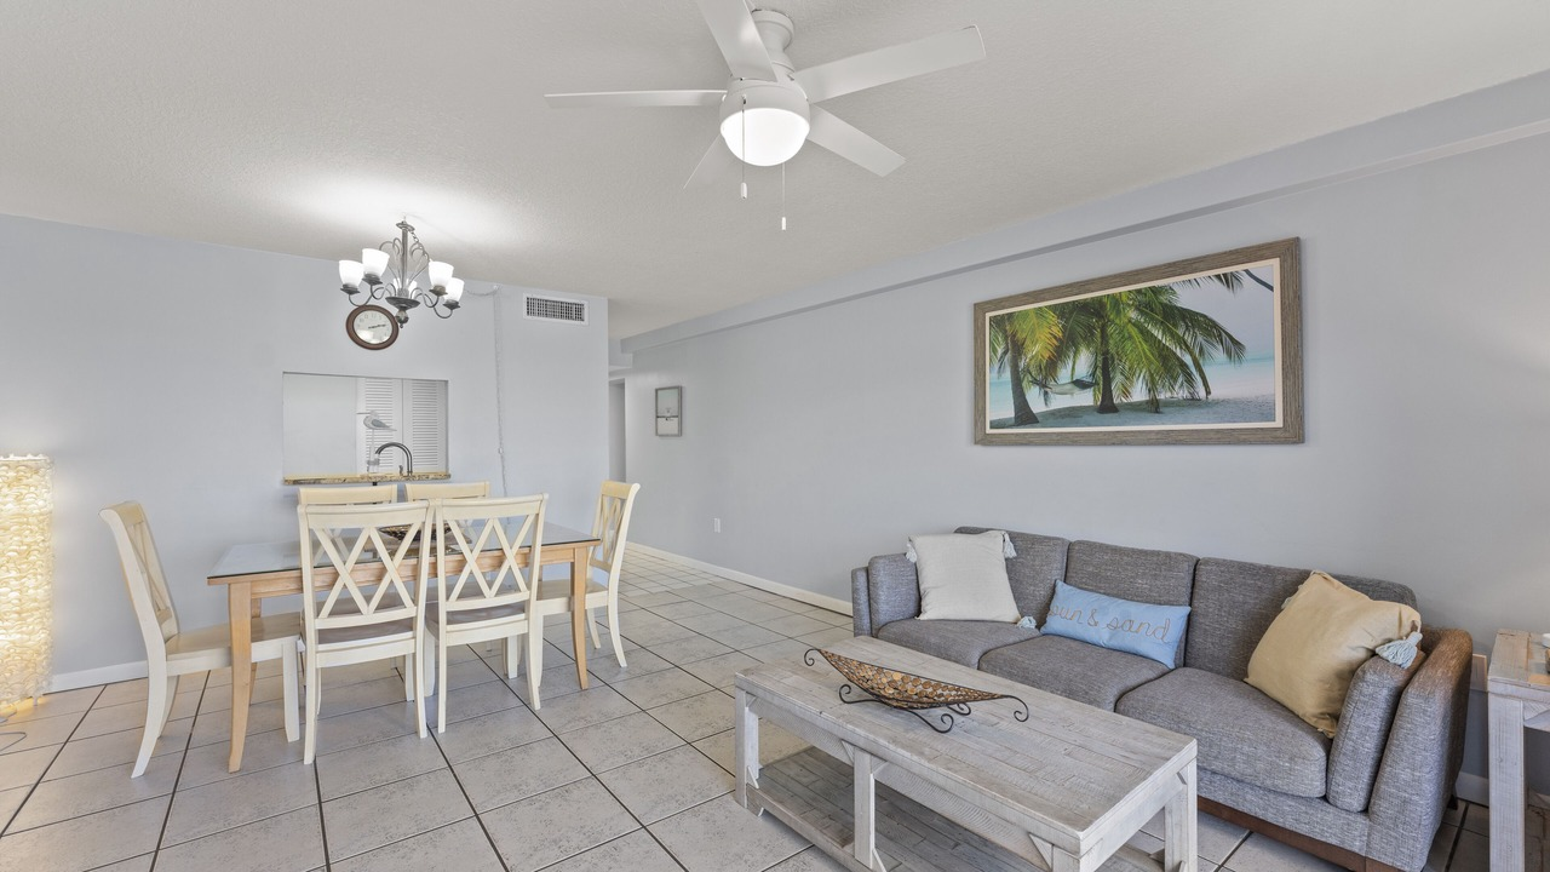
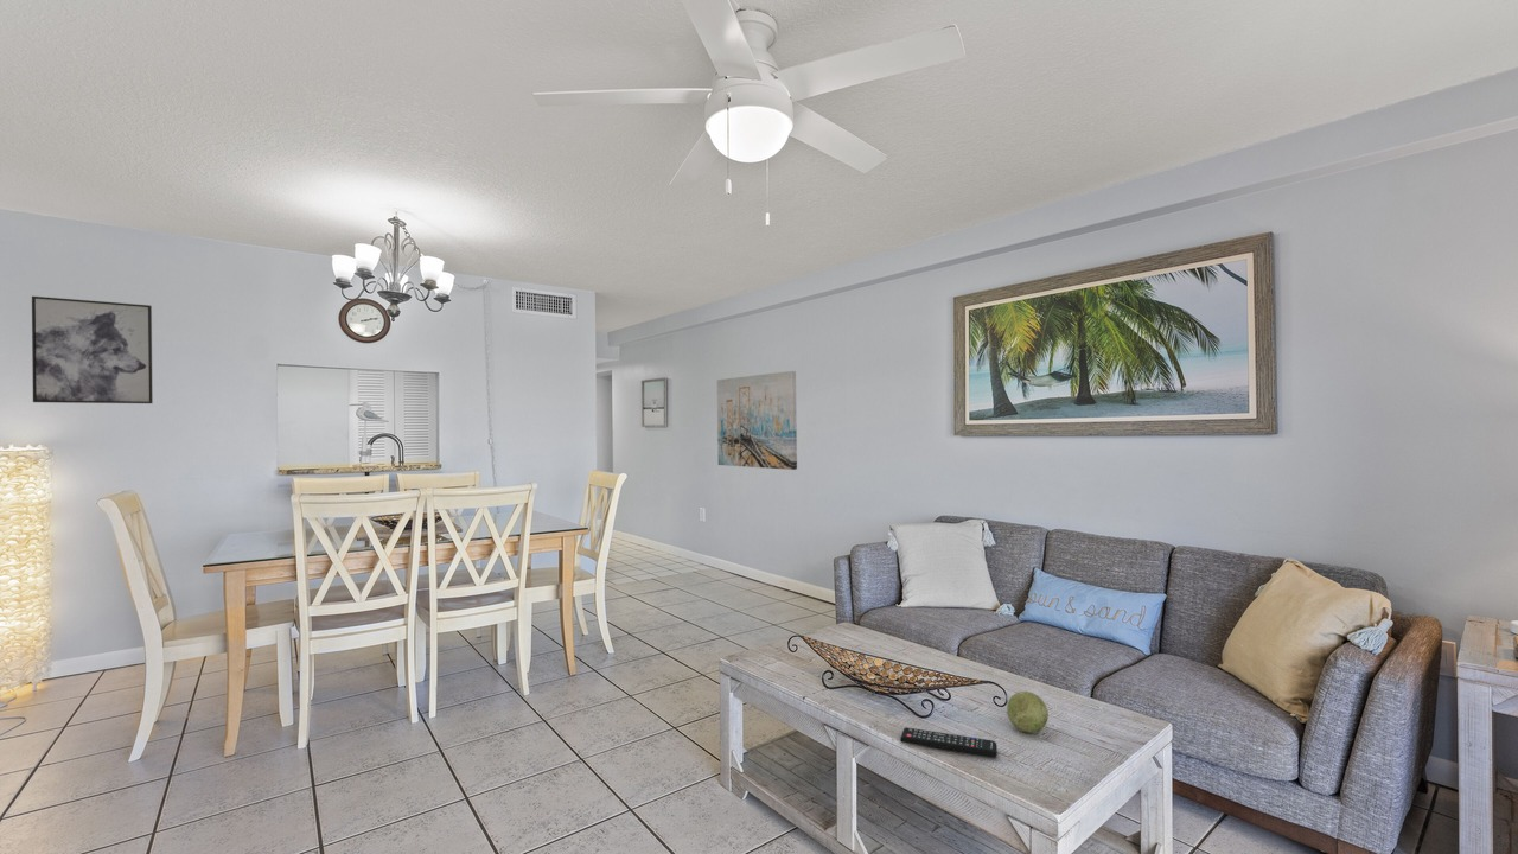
+ wall art (94, 351)
+ wall art (753, 421)
+ remote control (948, 743)
+ decorative ball (1027, 712)
